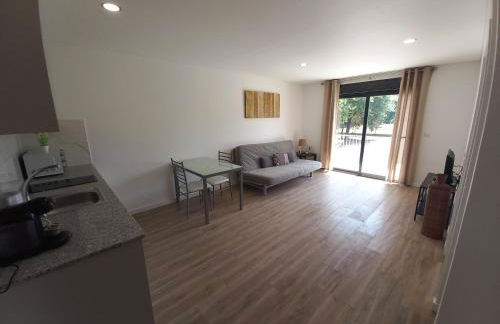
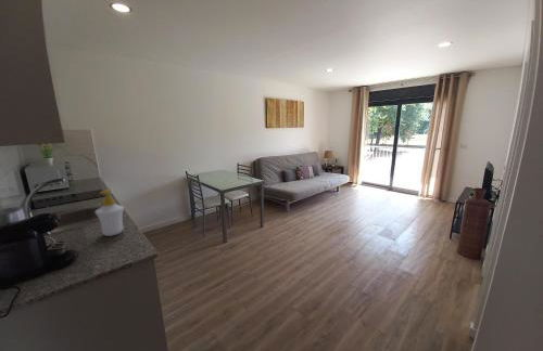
+ soap bottle (110, 211)
